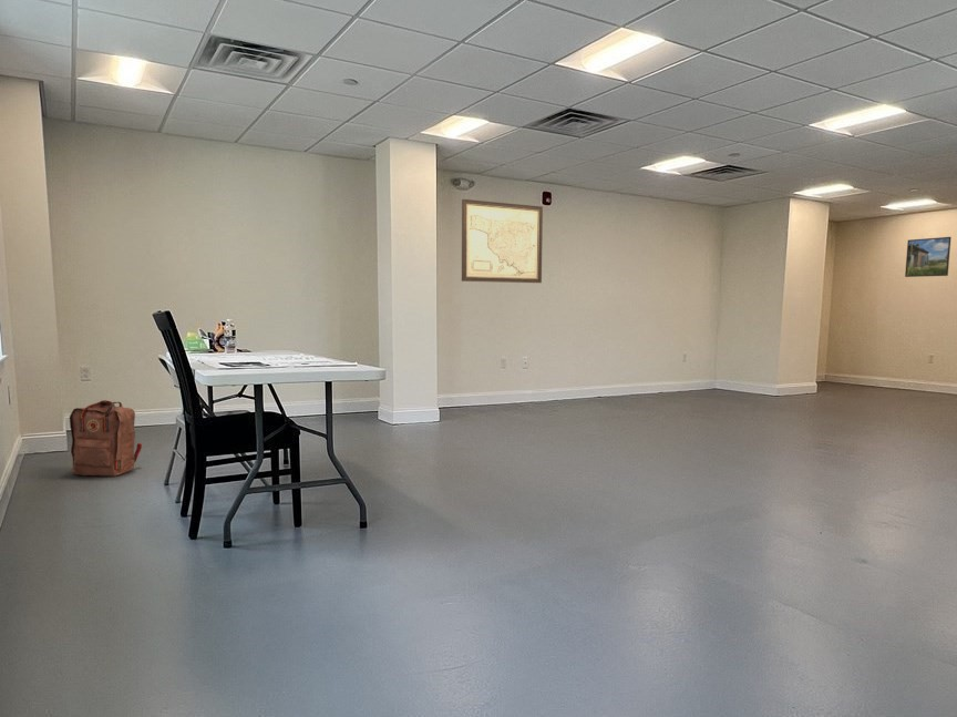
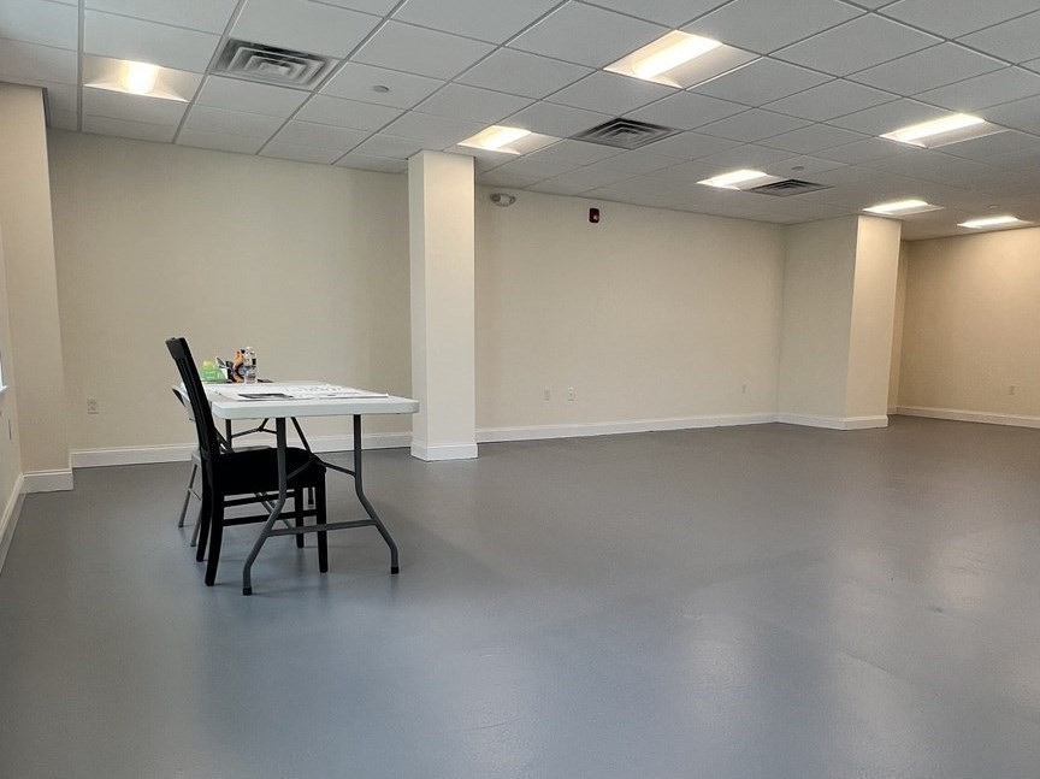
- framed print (927, 257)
- wall art (503, 243)
- backpack (103, 436)
